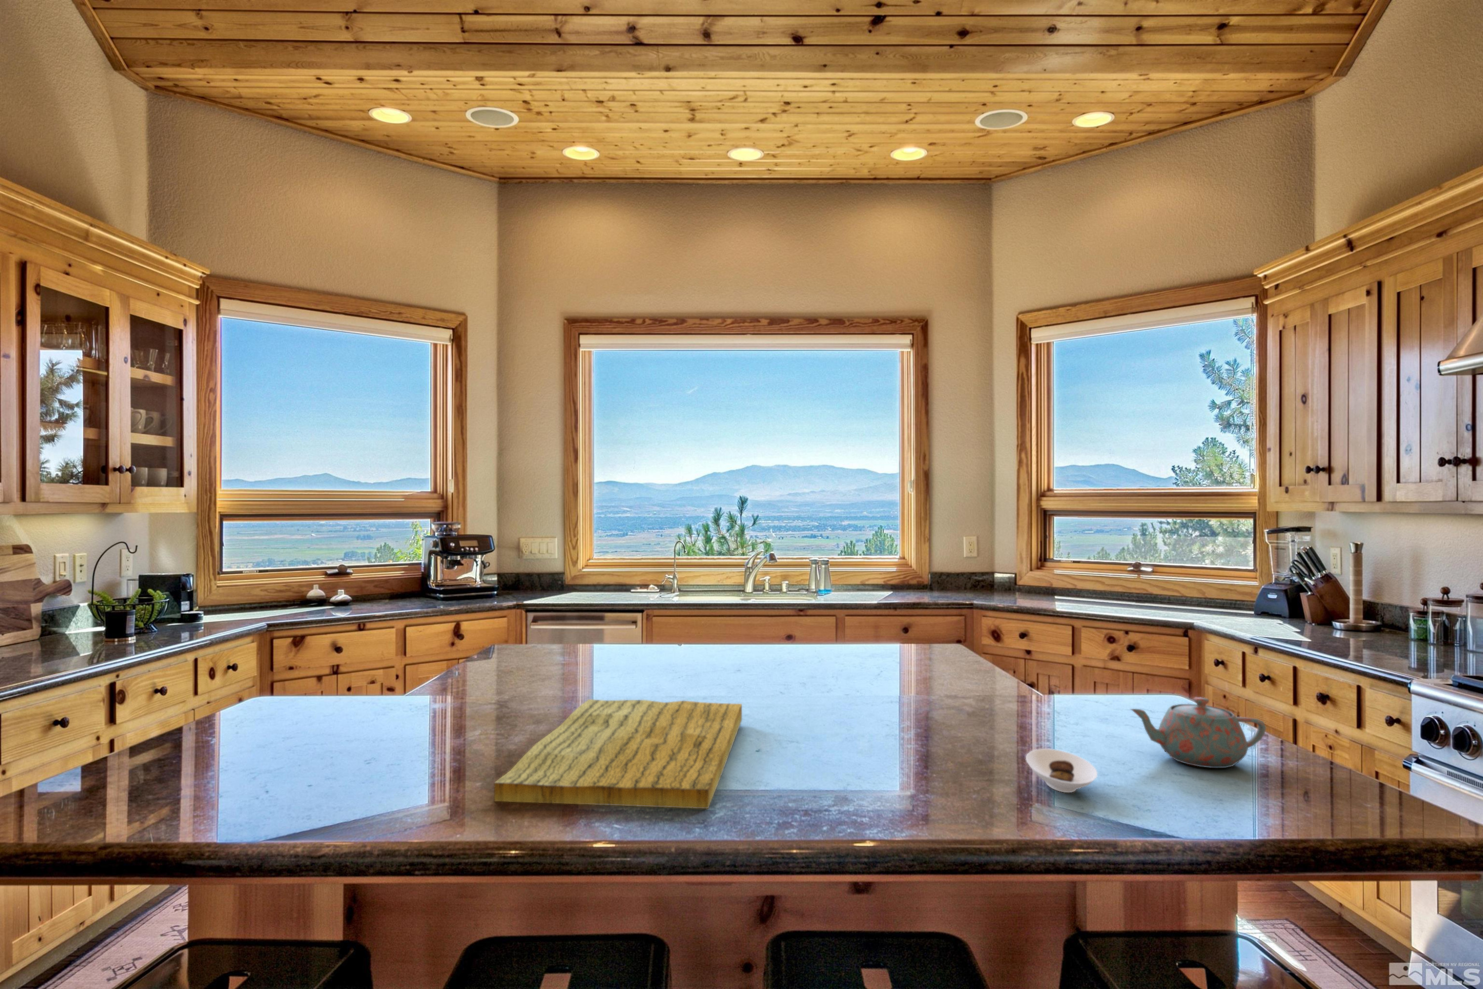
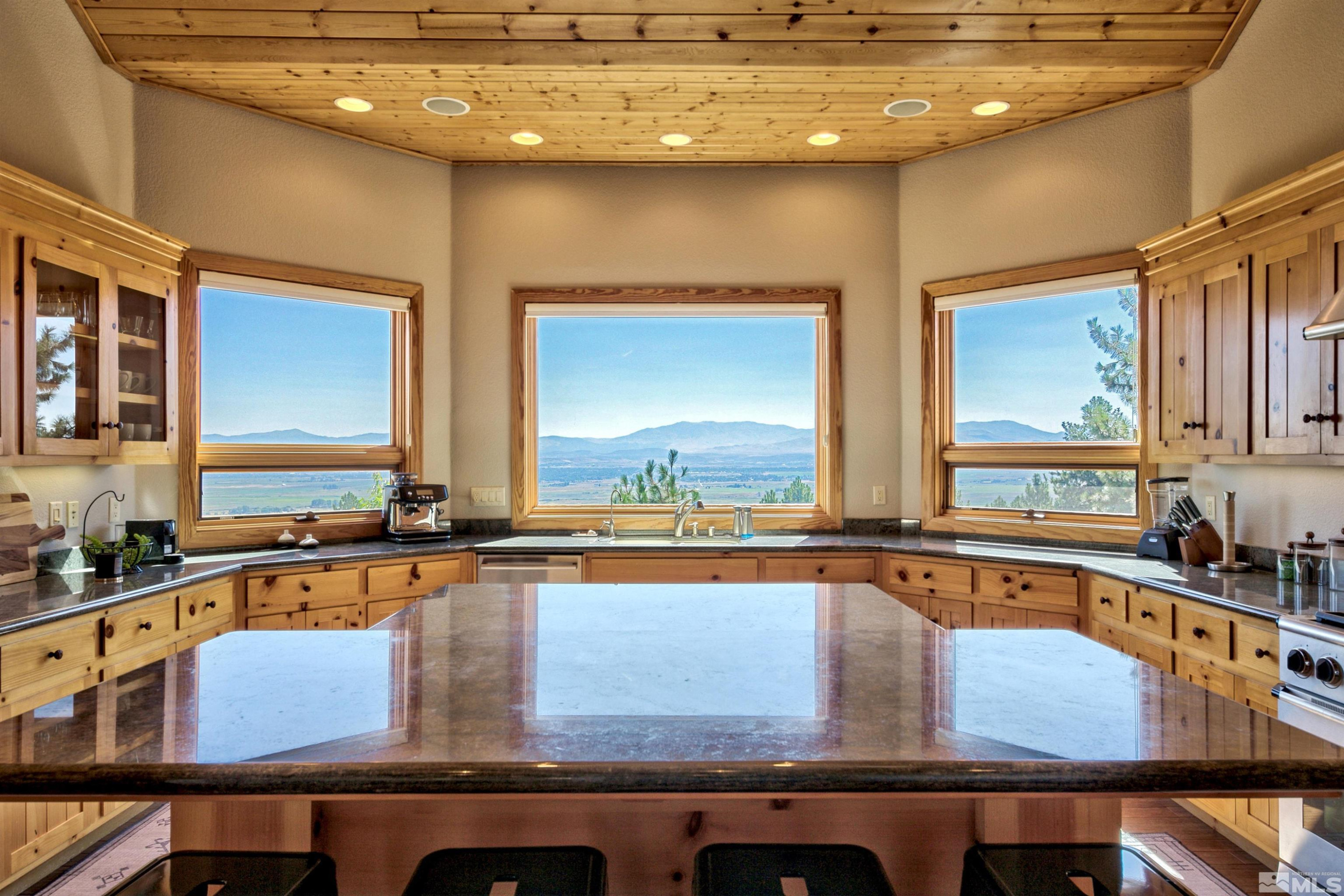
- cutting board (638, 742)
- teapot (1197, 729)
- saucer (1060, 772)
